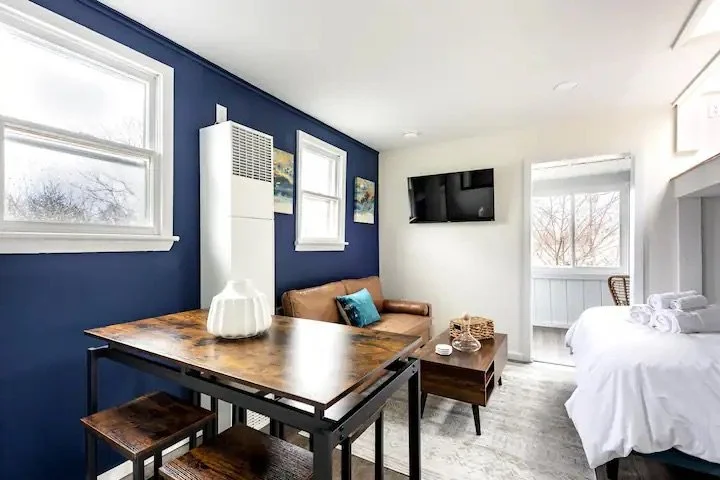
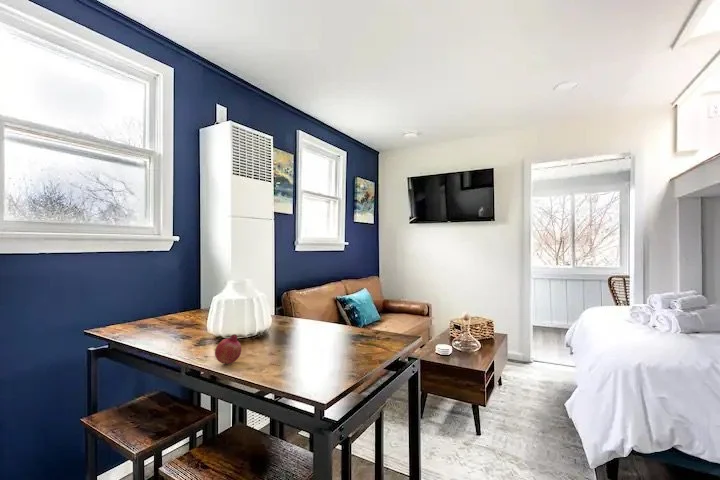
+ fruit (228, 348)
